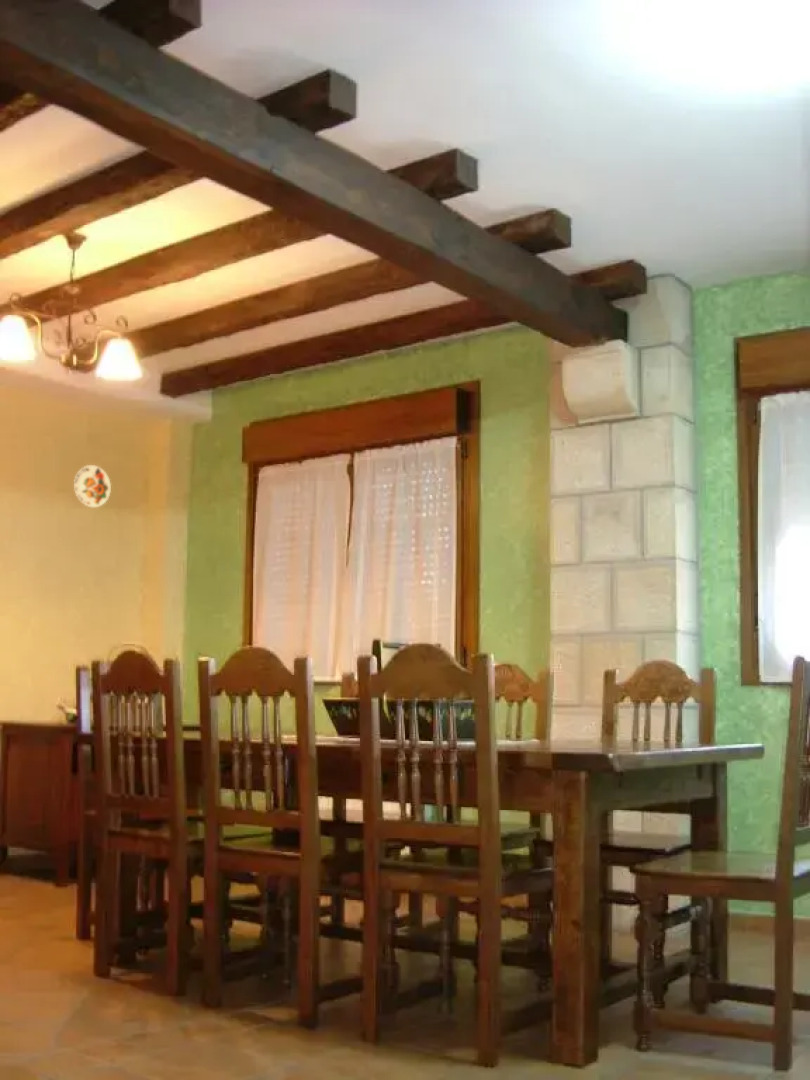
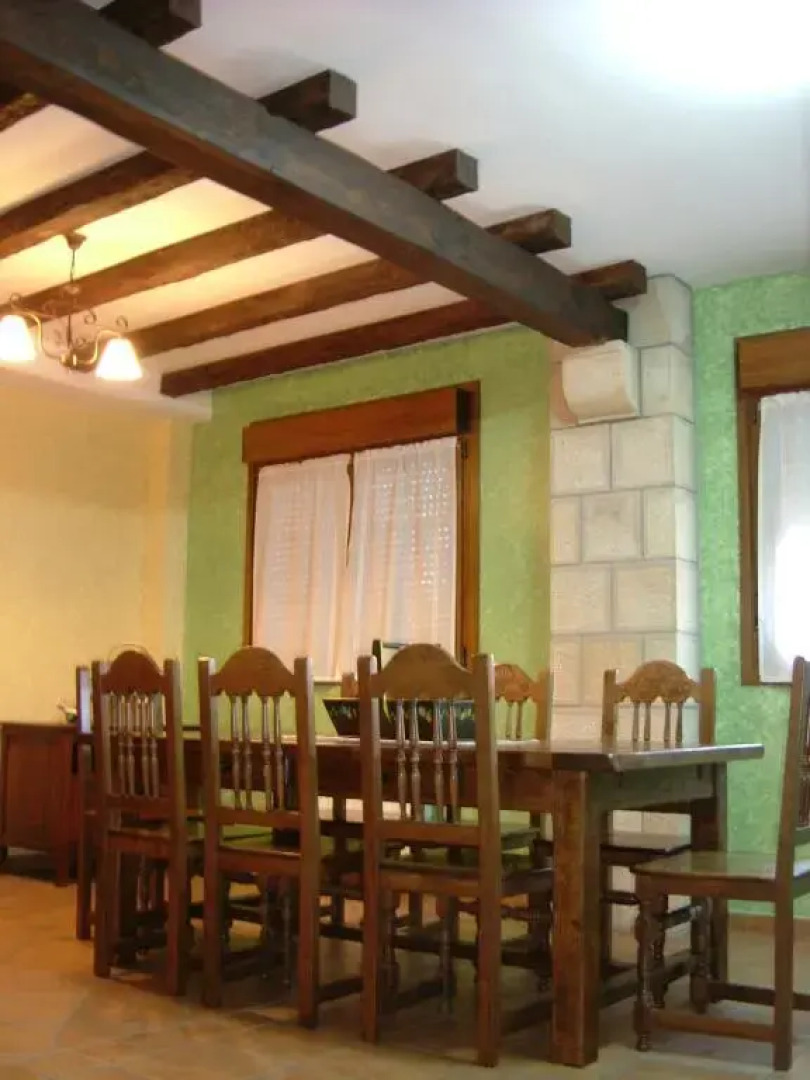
- decorative plate (92, 486)
